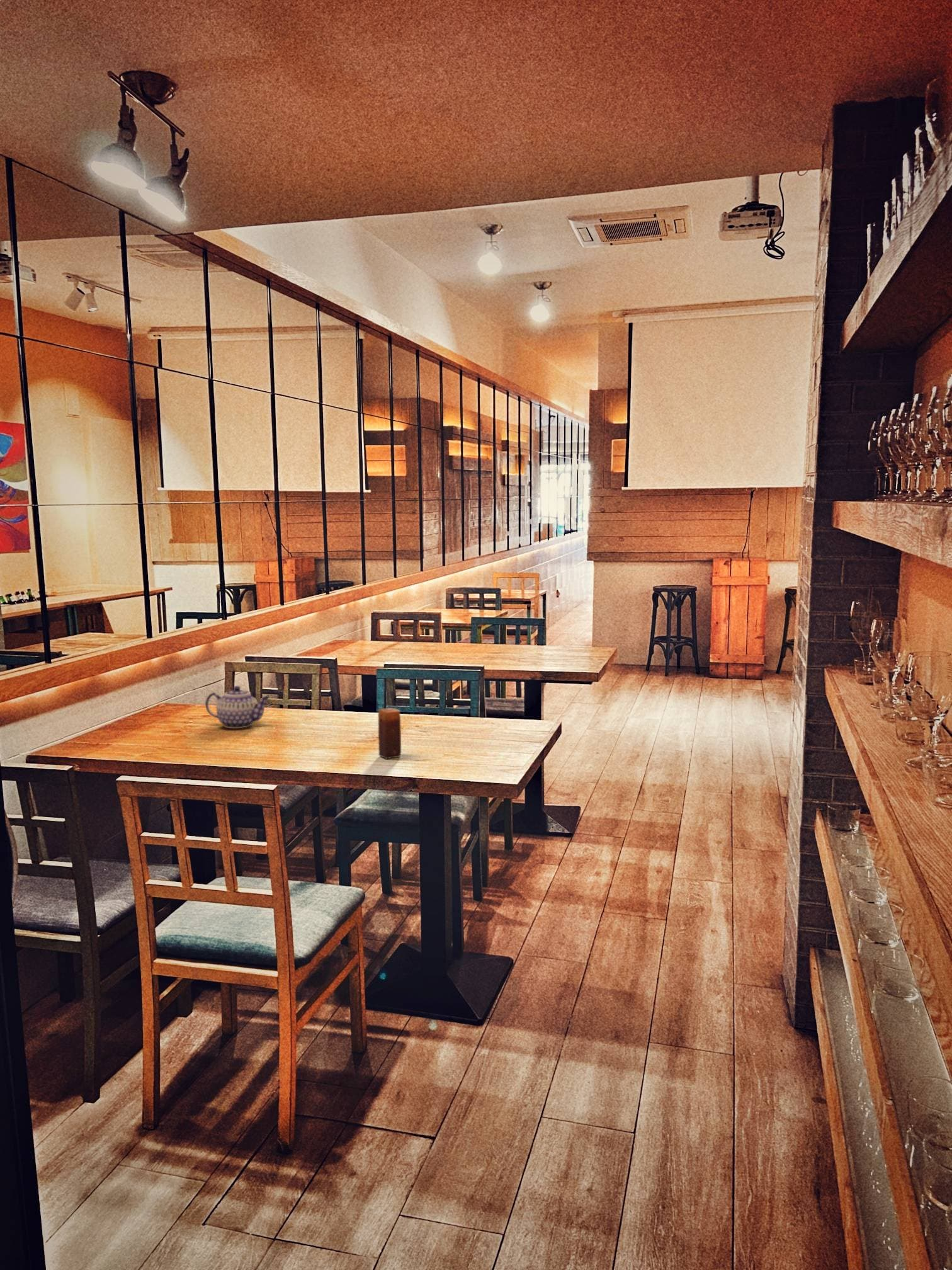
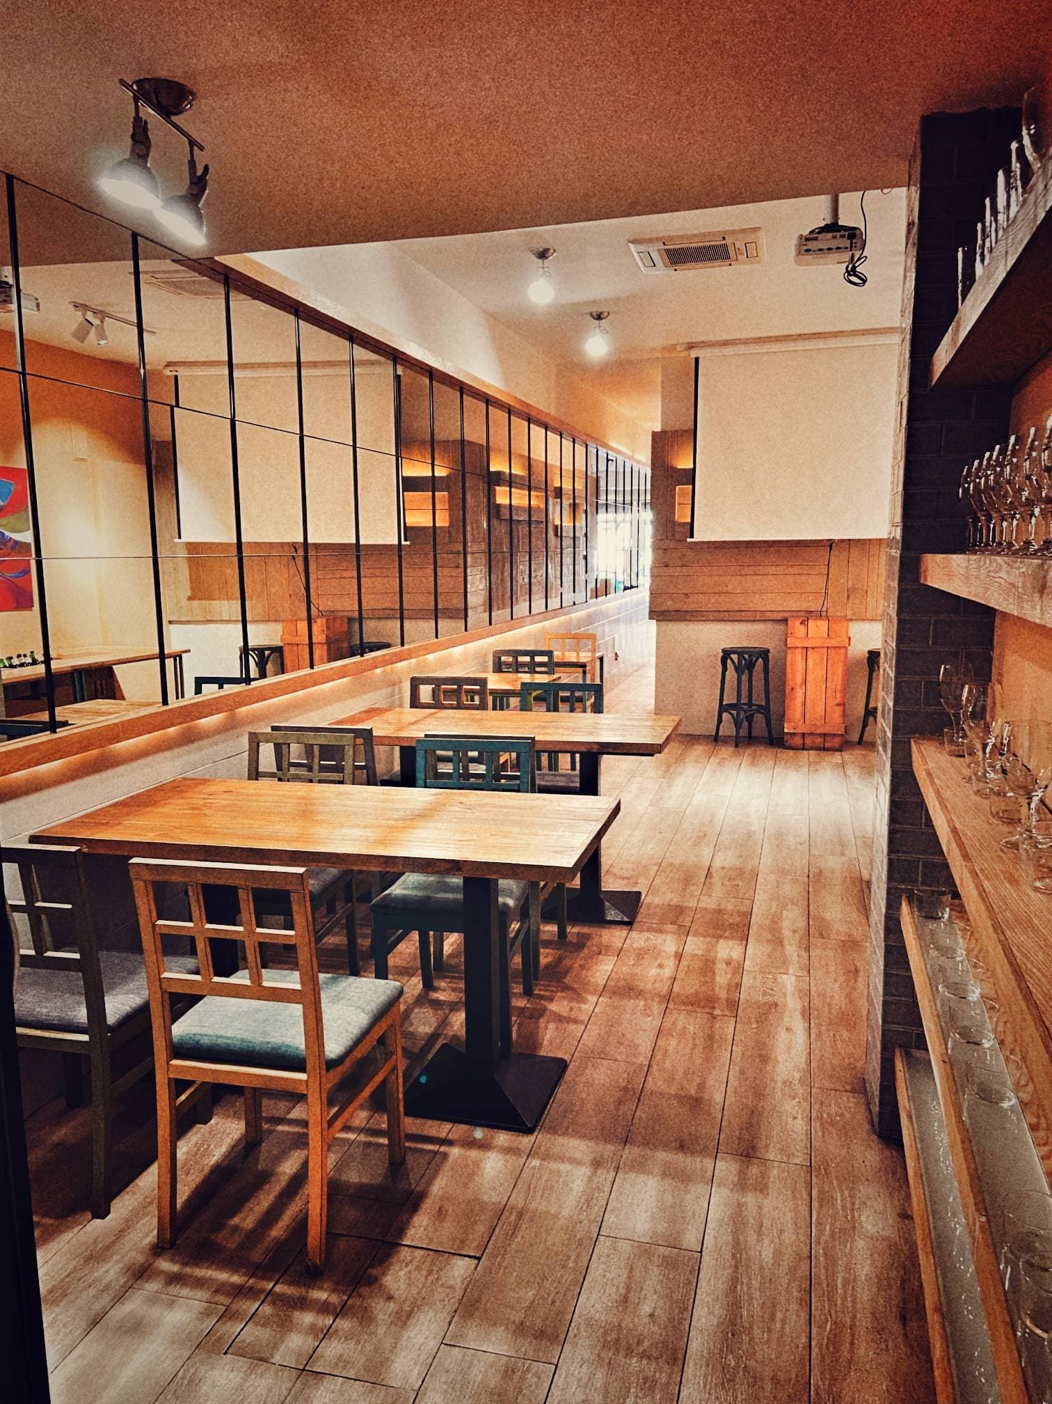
- candle (389, 733)
- teapot (237, 706)
